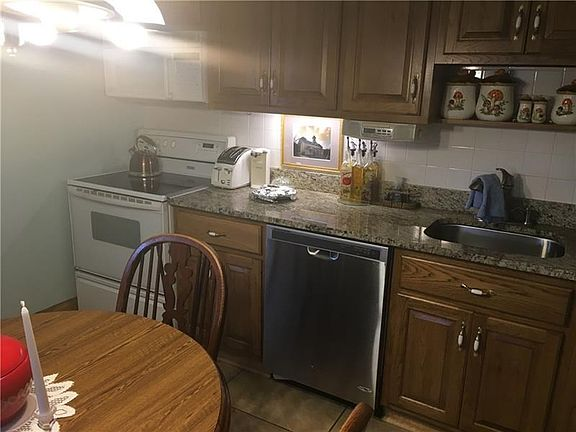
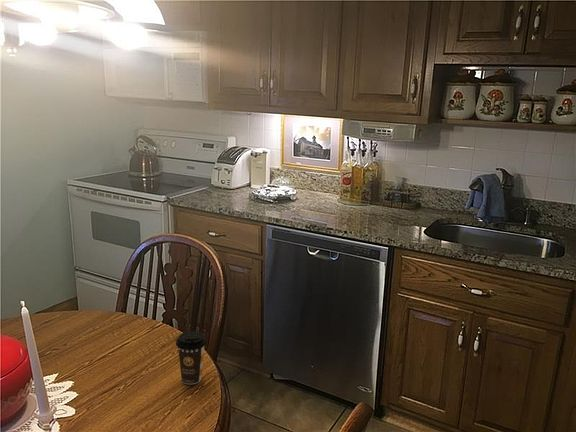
+ coffee cup (191, 358)
